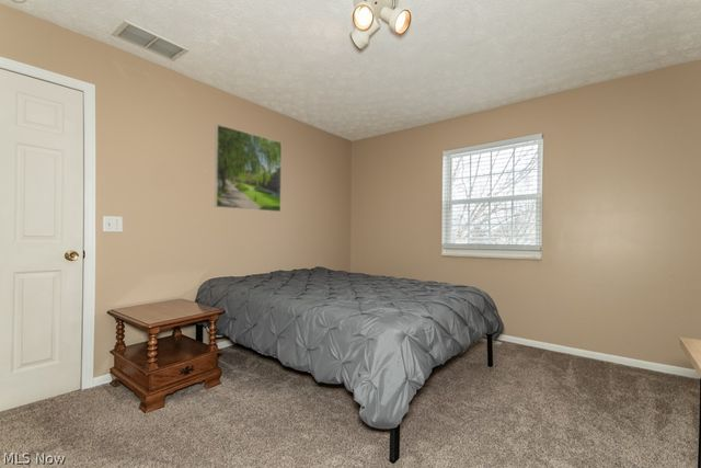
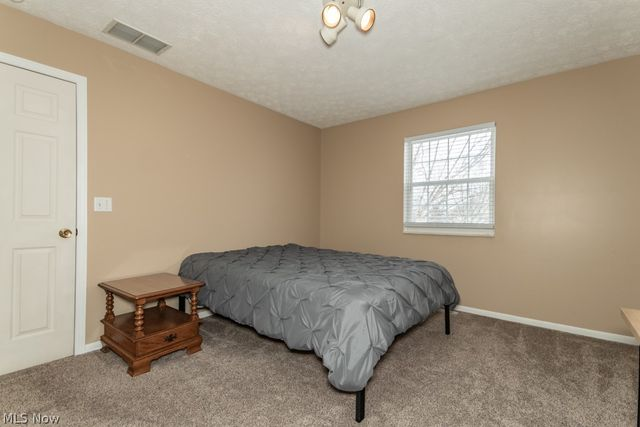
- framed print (251, 171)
